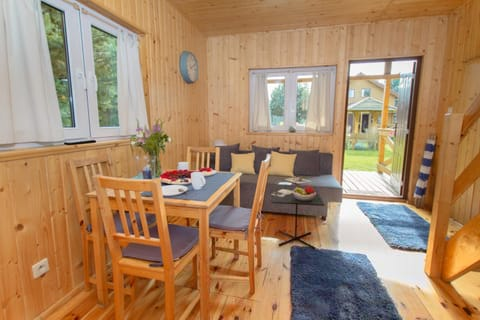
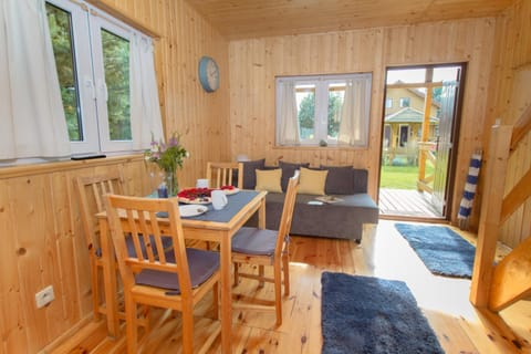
- kitchen table (296, 211)
